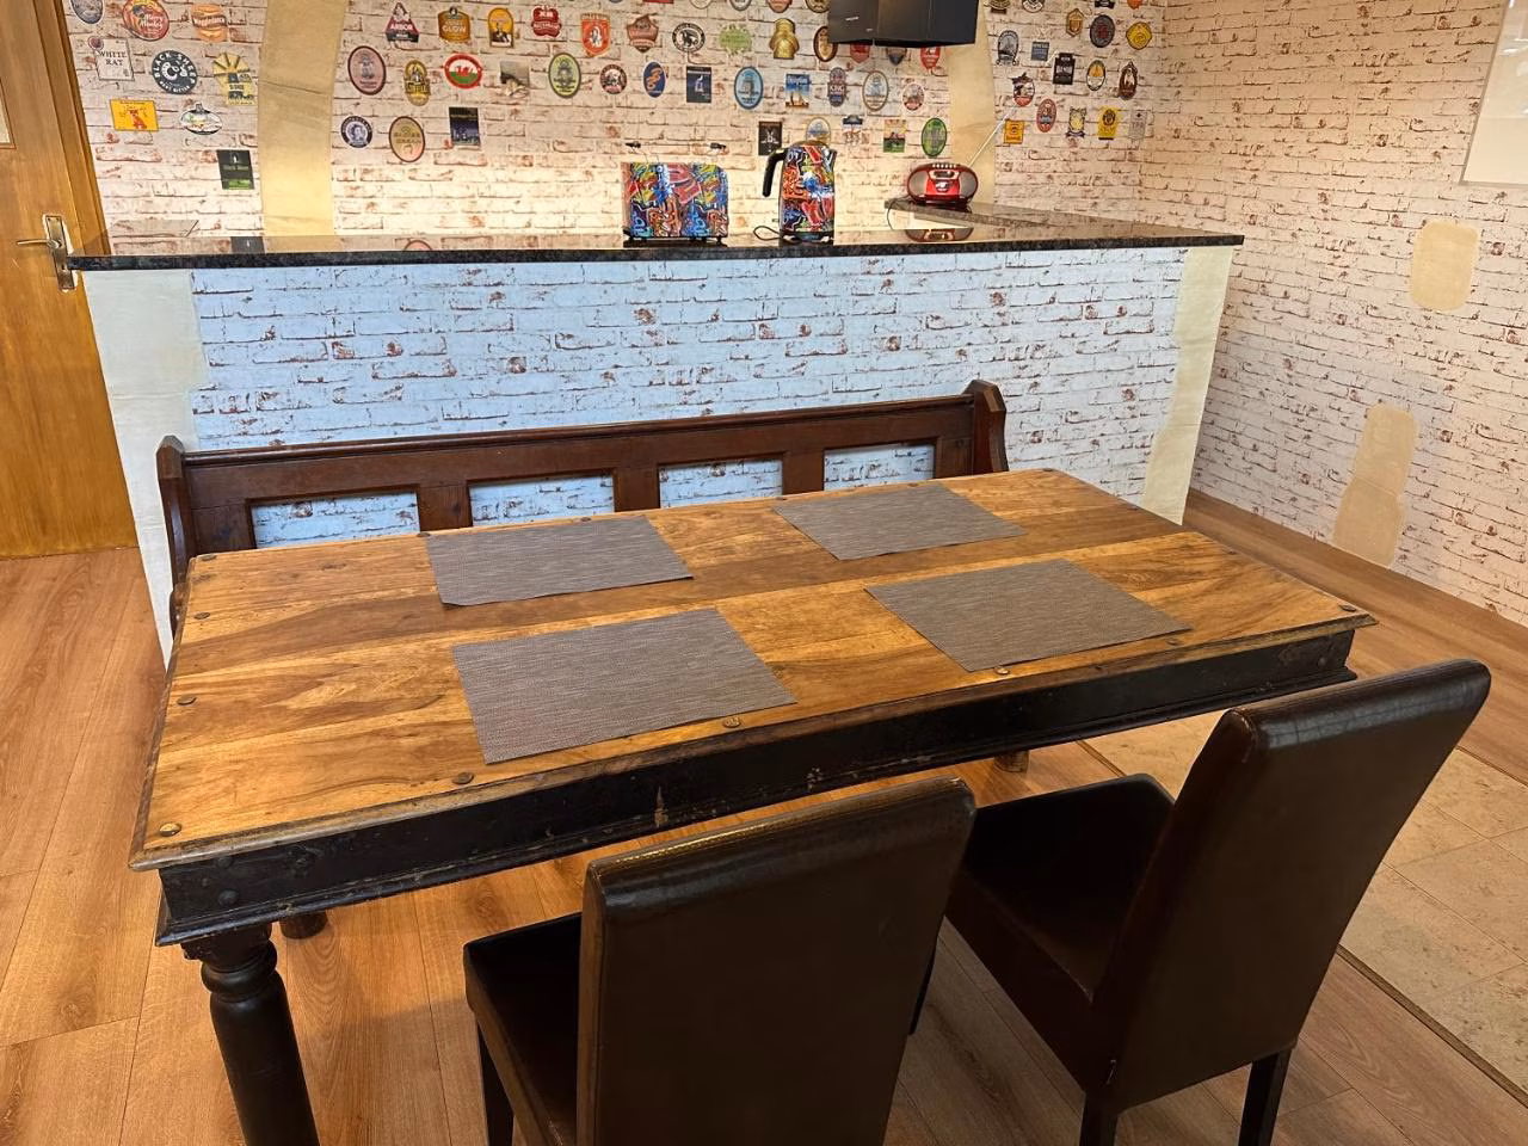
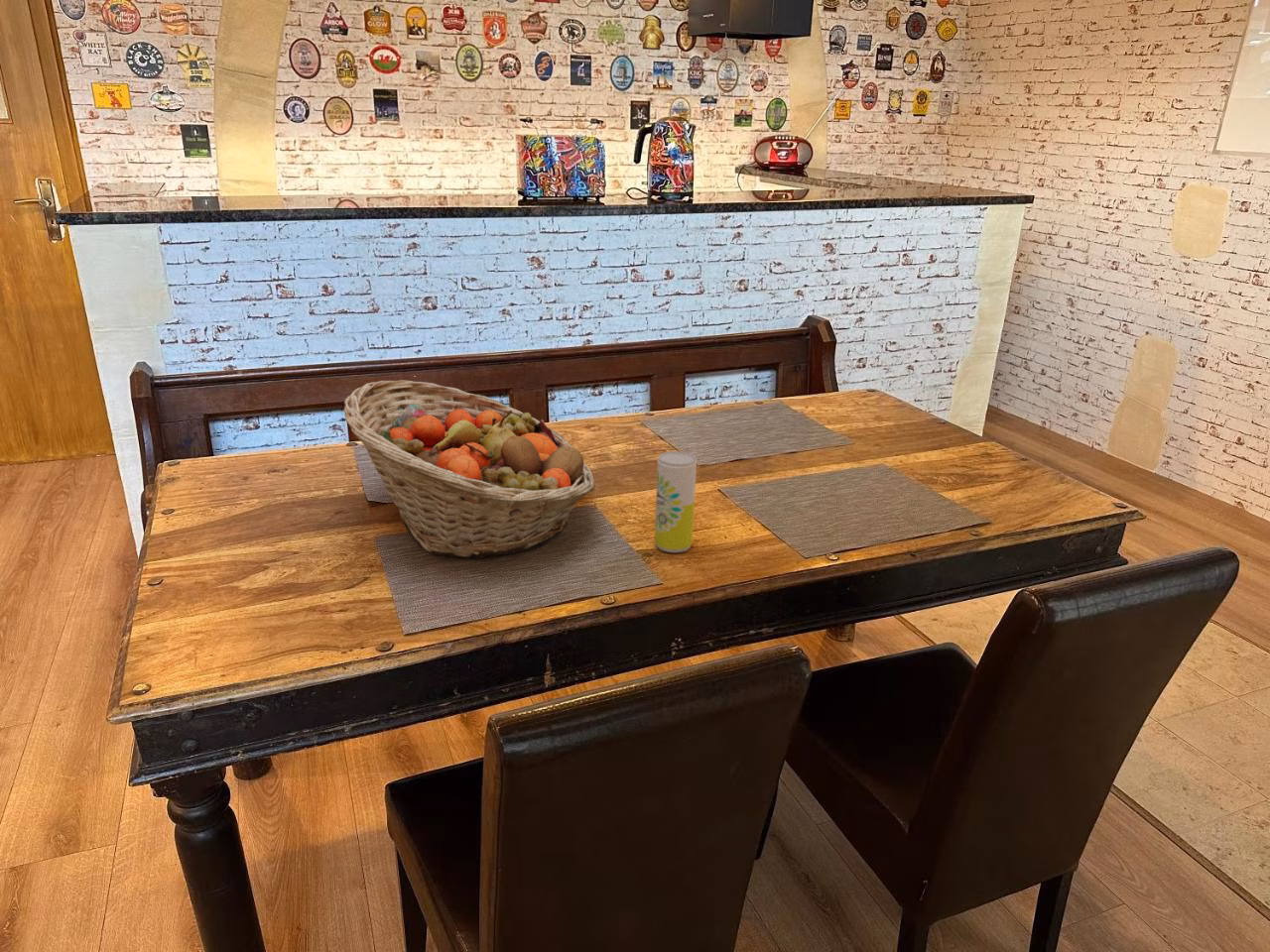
+ beverage can (675, 502)
+ fruit basket (472, 457)
